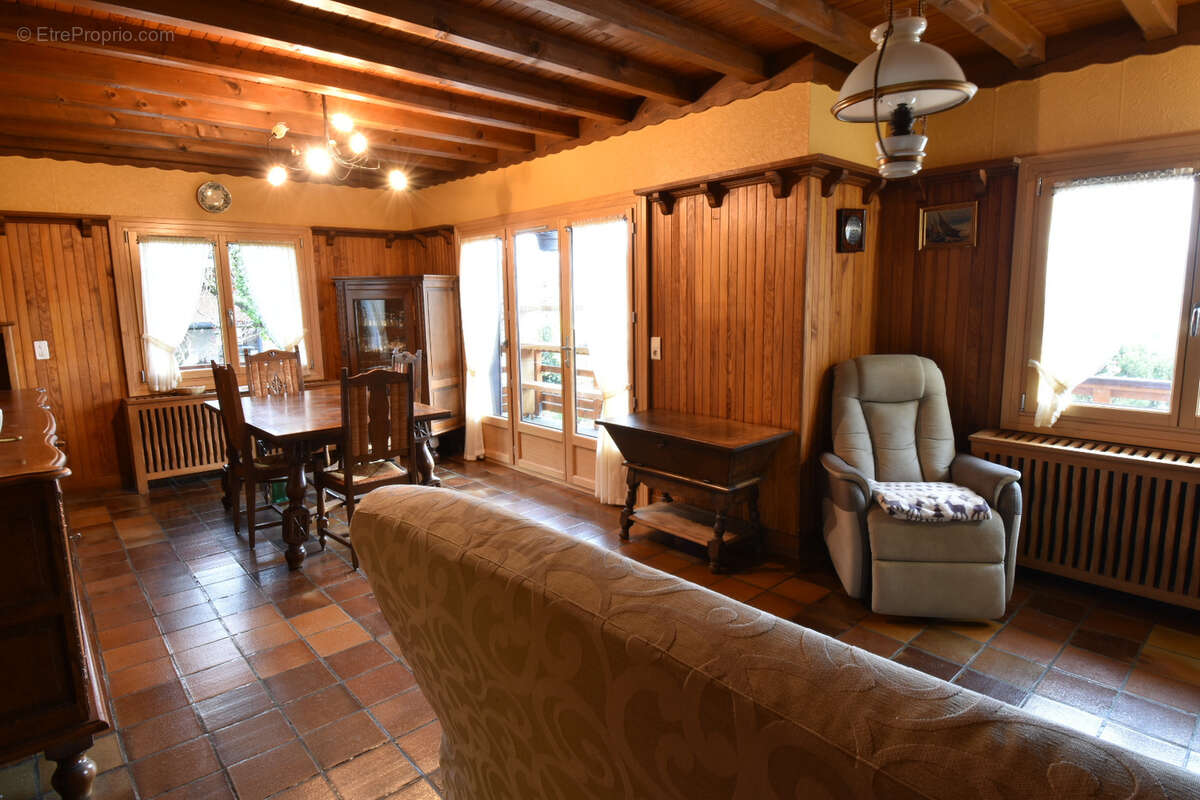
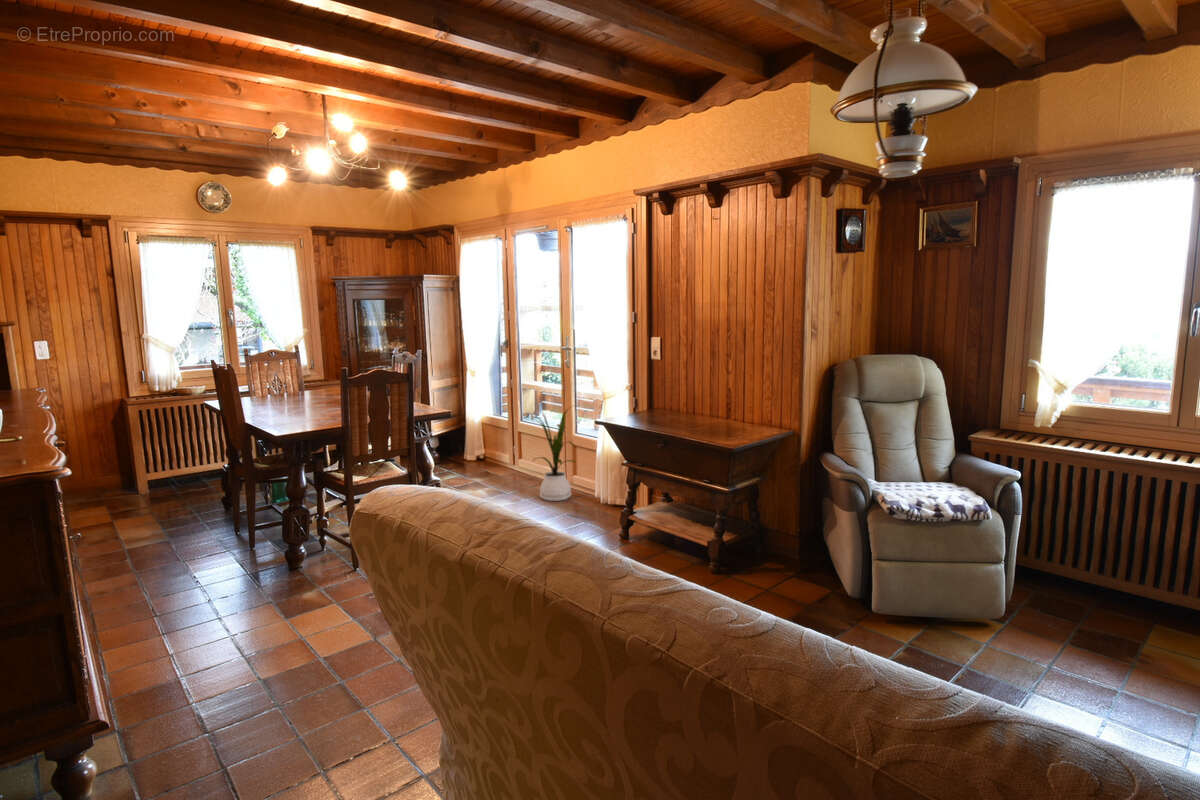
+ house plant (556, 450)
